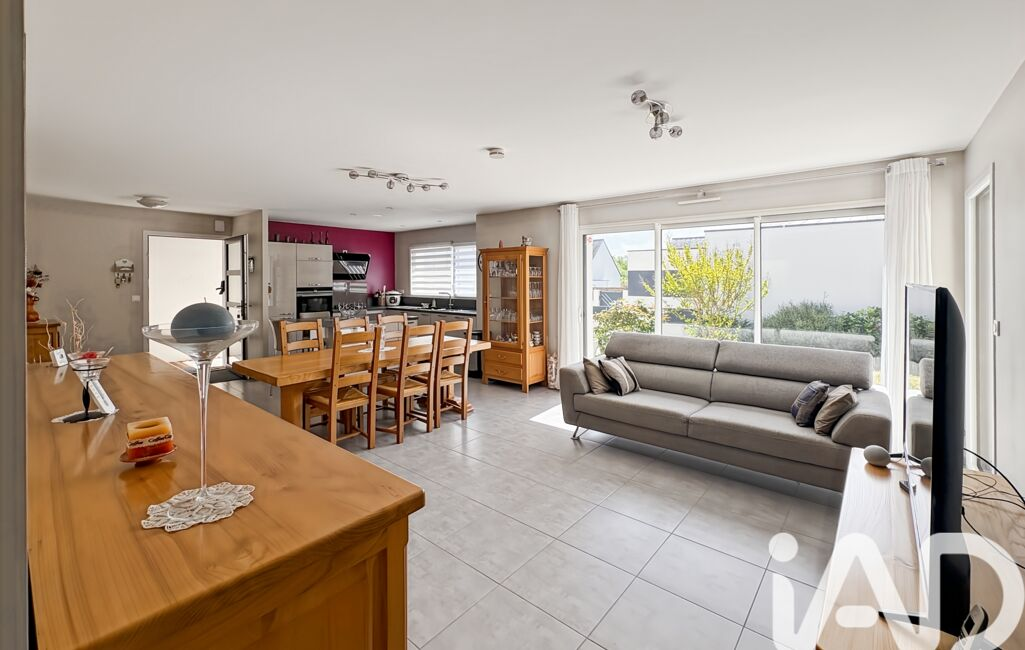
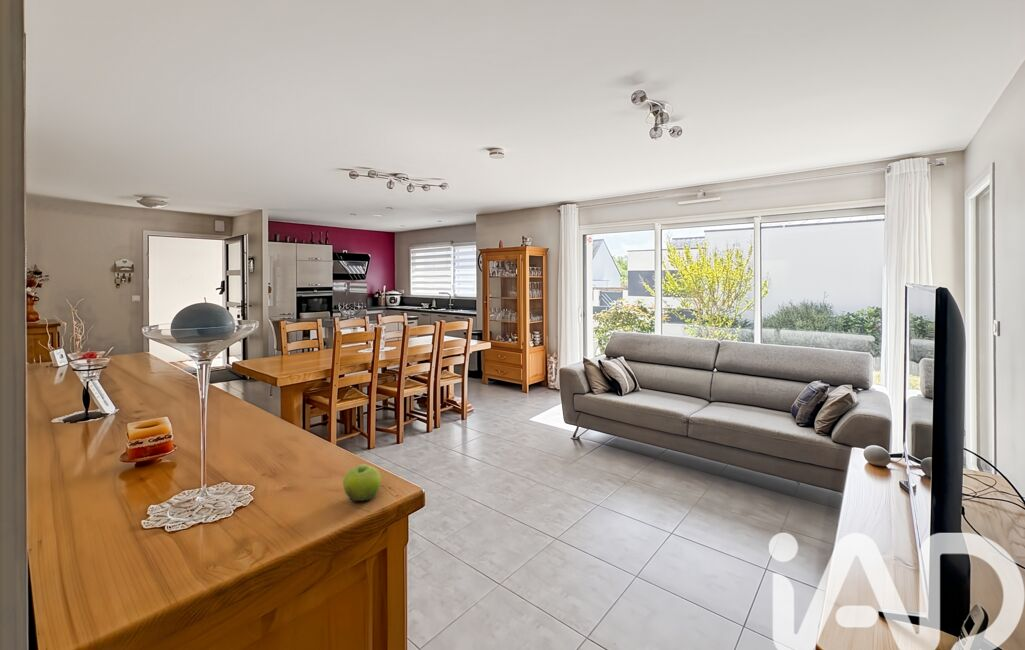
+ fruit (362, 482)
